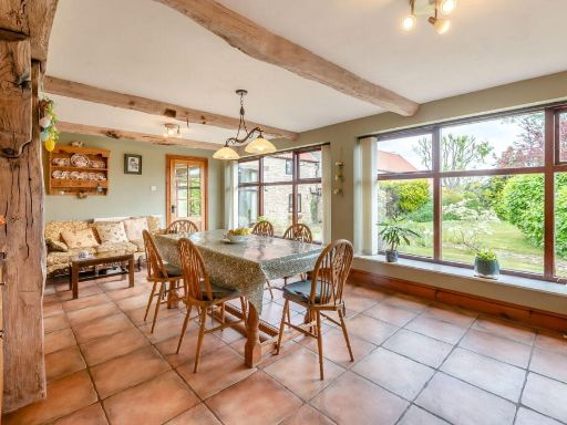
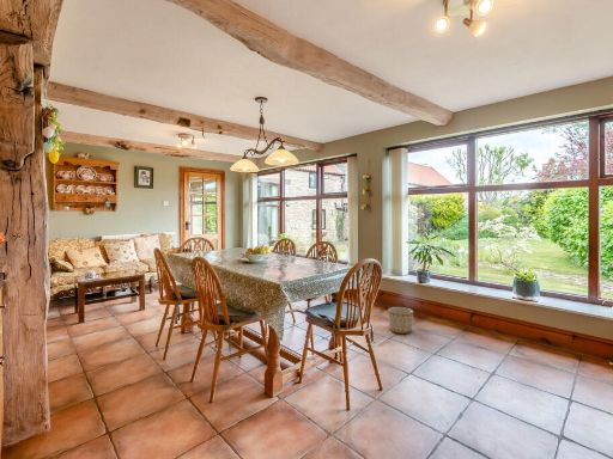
+ planter (400, 320)
